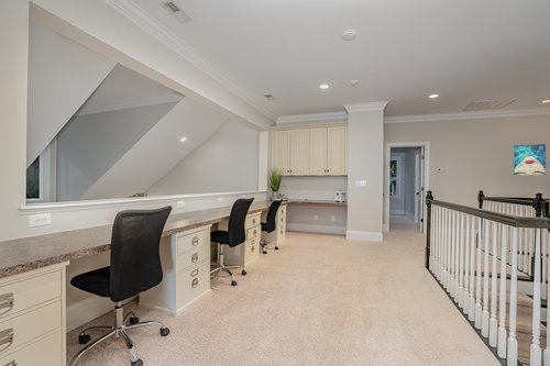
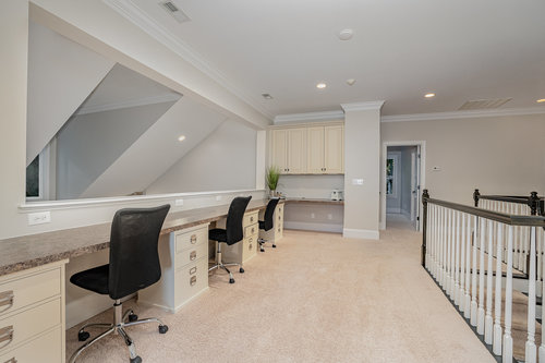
- wall art (529, 159)
